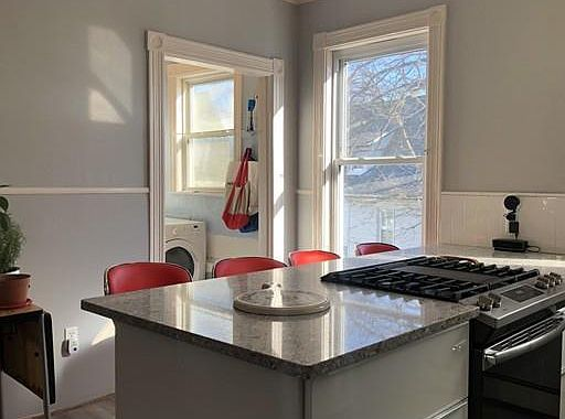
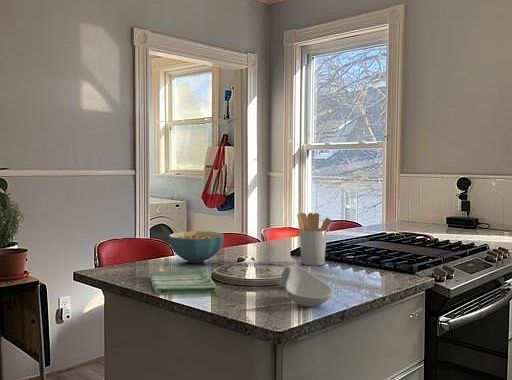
+ dish towel (182, 280)
+ utensil holder (311, 237)
+ cereal bowl (196, 248)
+ spoon rest (300, 284)
